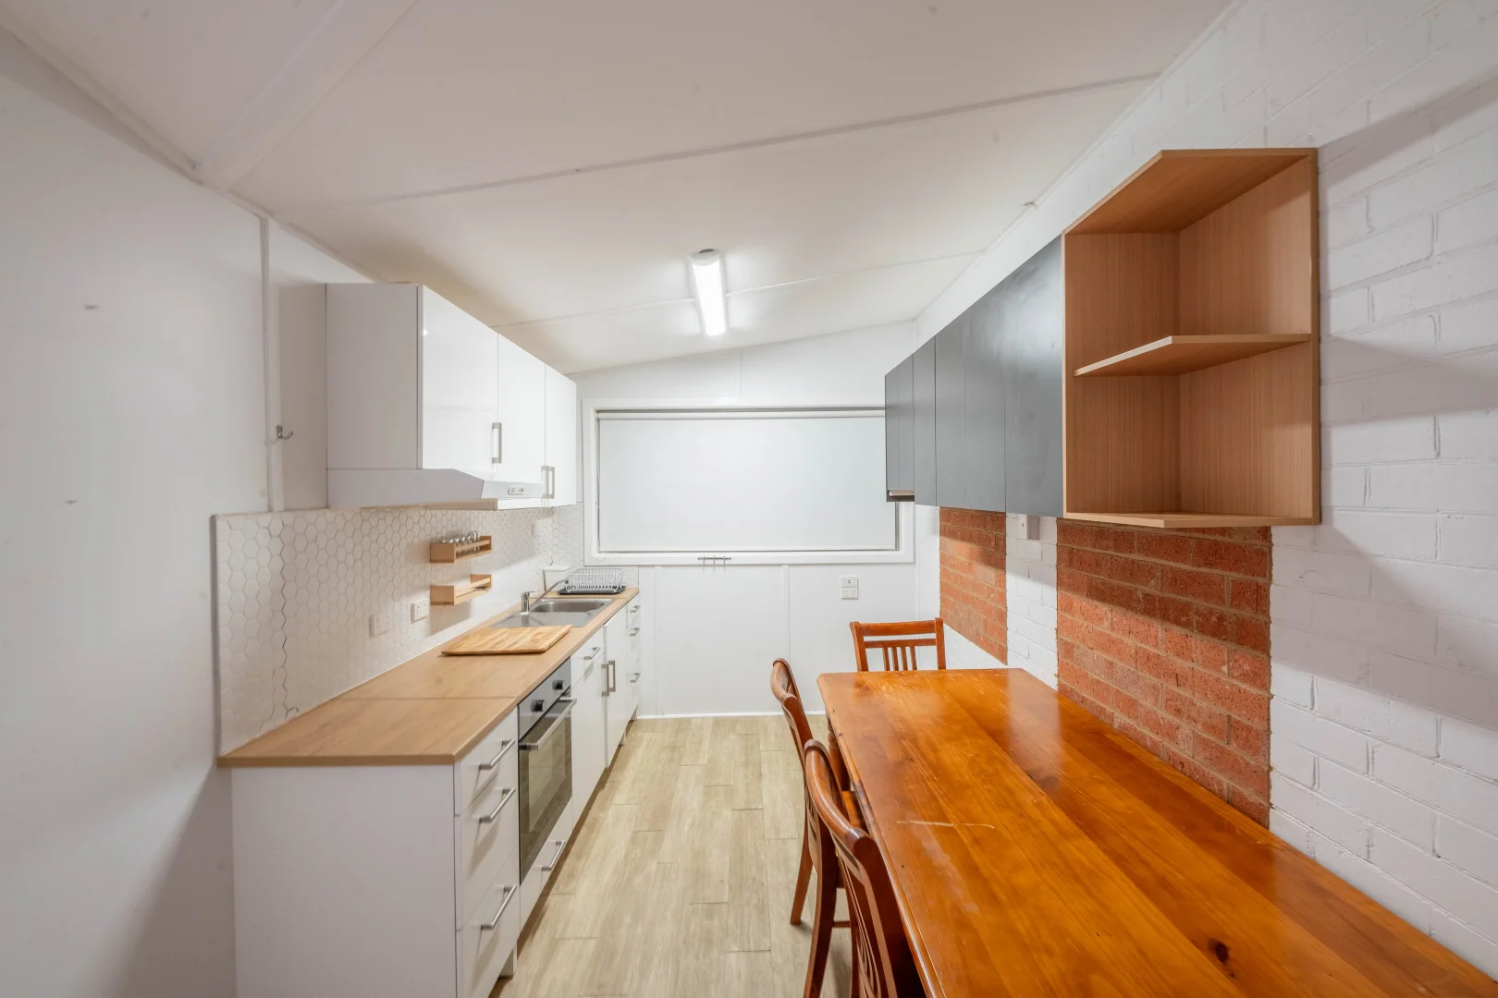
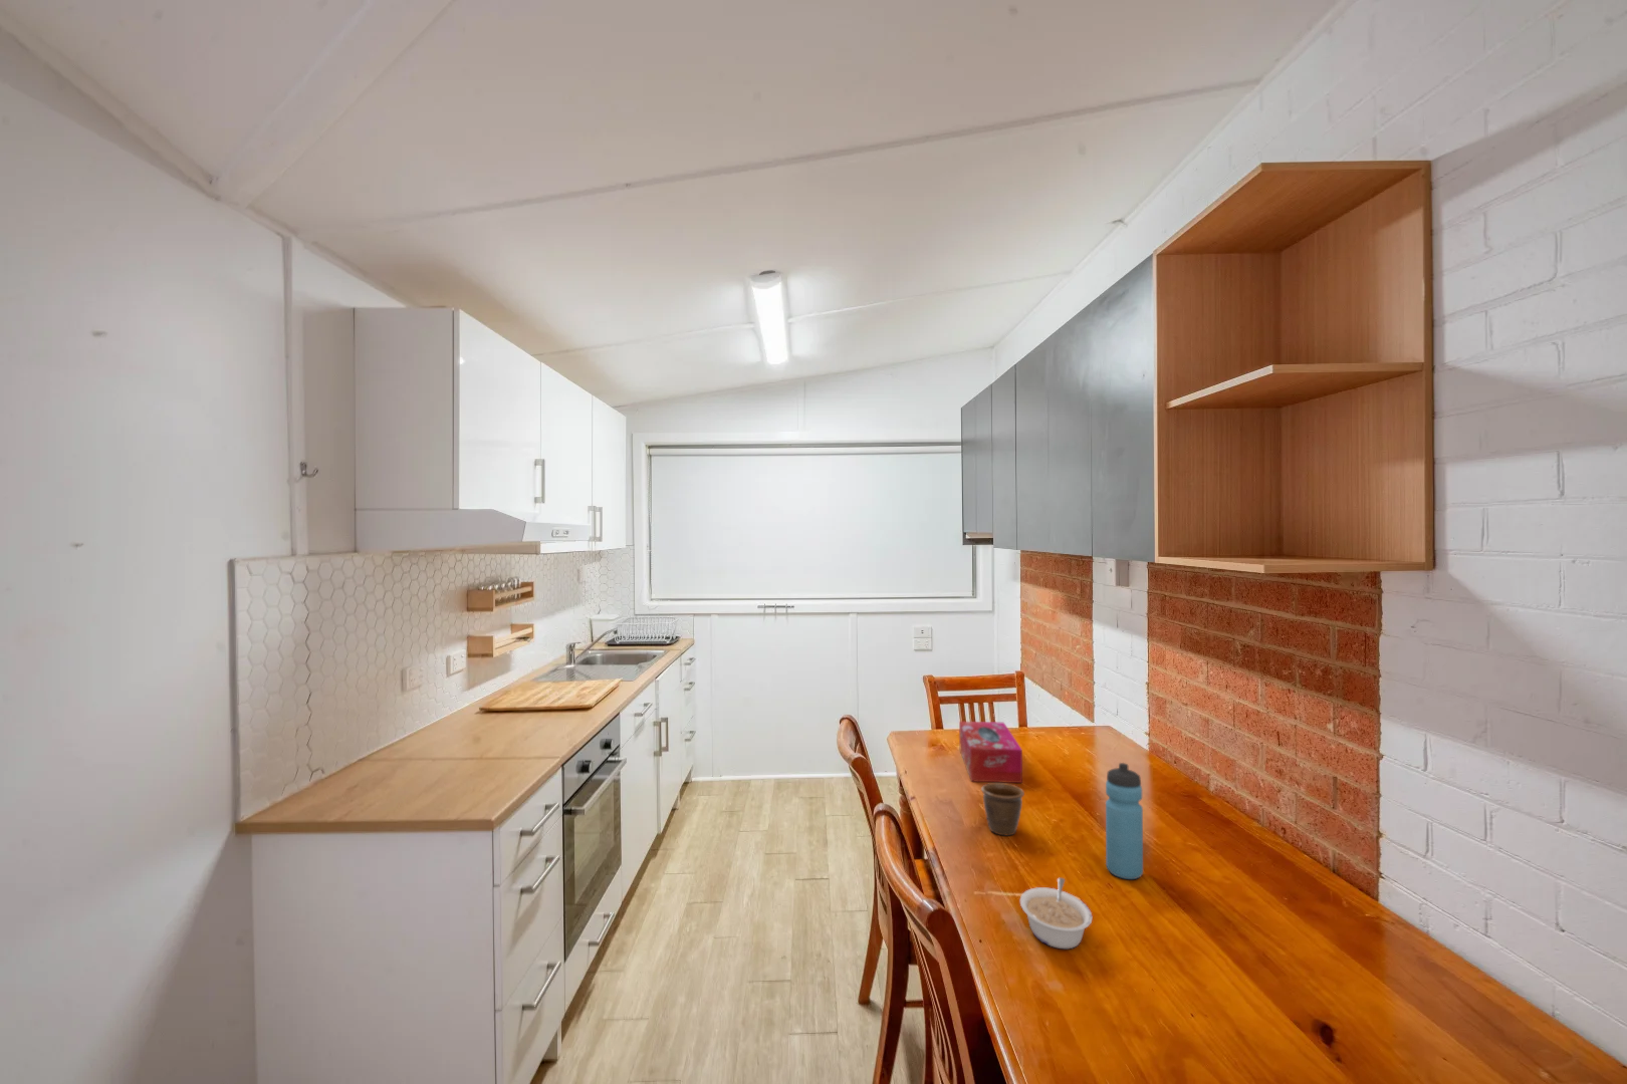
+ mug (1002, 808)
+ legume (1053, 916)
+ water bottle (1123, 818)
+ tissue box (988, 750)
